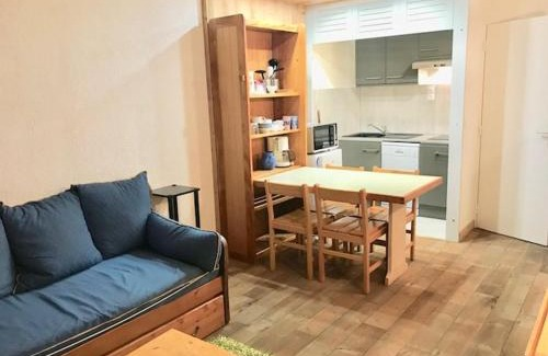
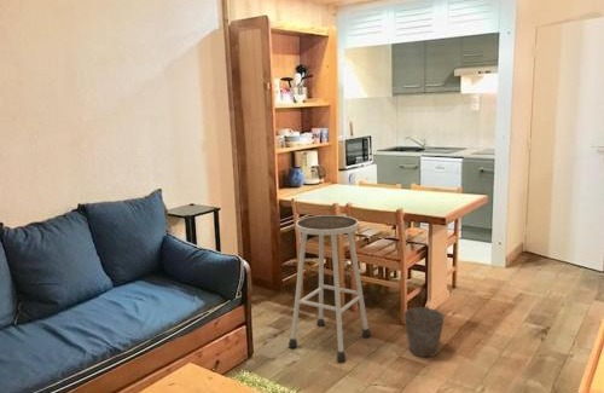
+ stool (329, 285)
+ bucket (423, 322)
